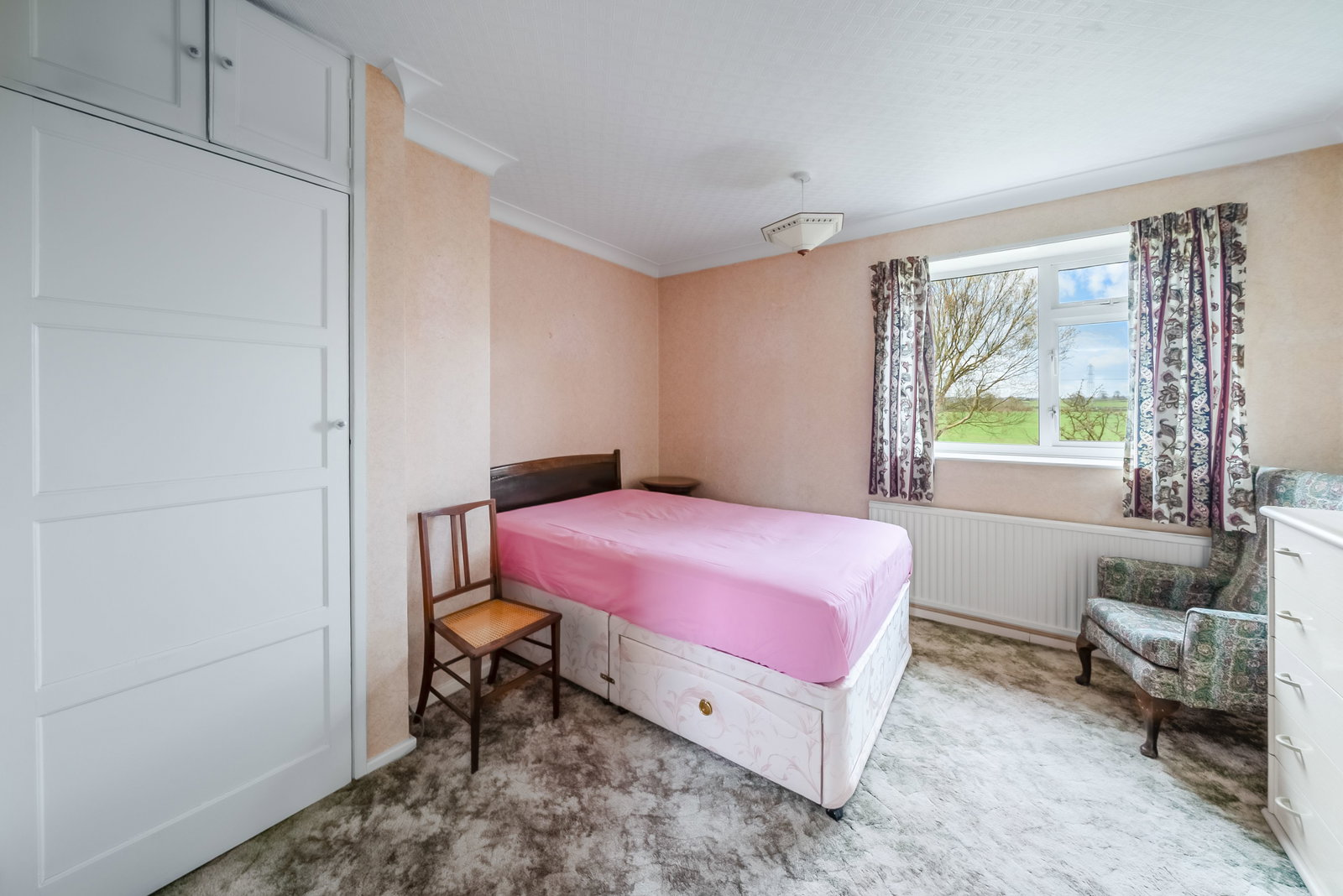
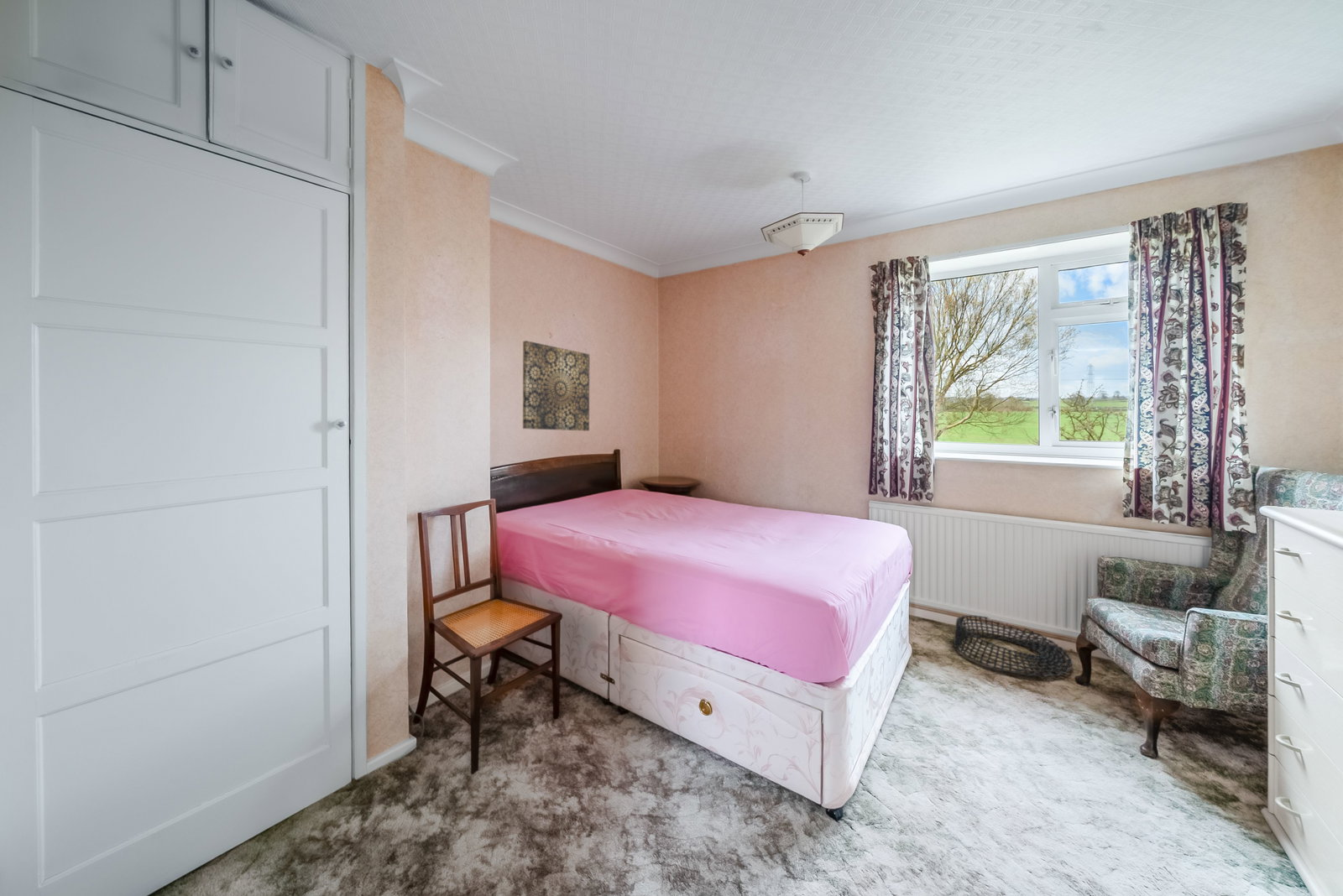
+ wall art (558, 388)
+ basket (1009, 641)
